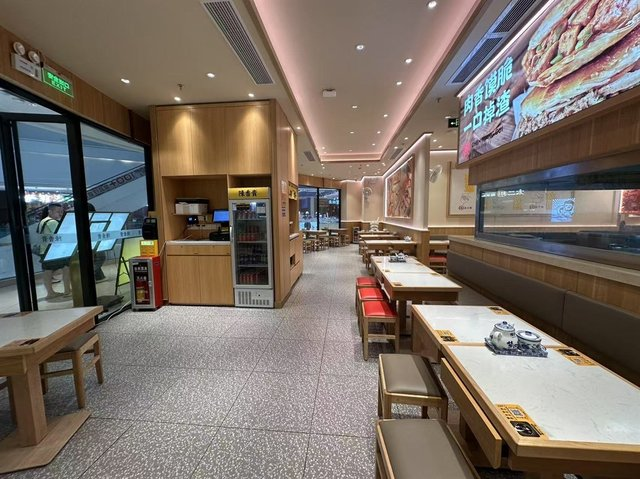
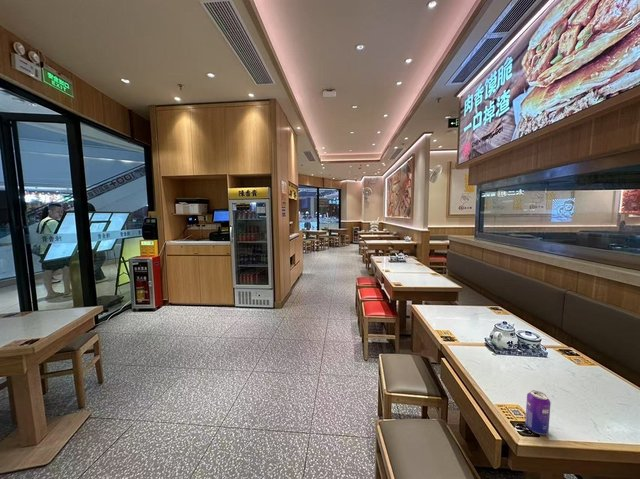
+ beverage can (537, 411)
